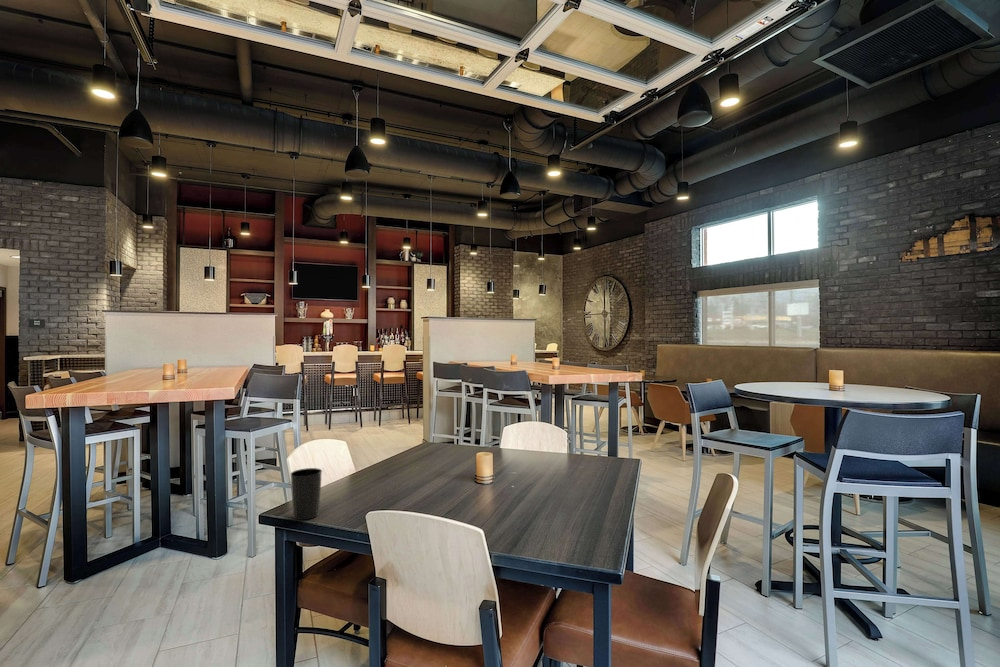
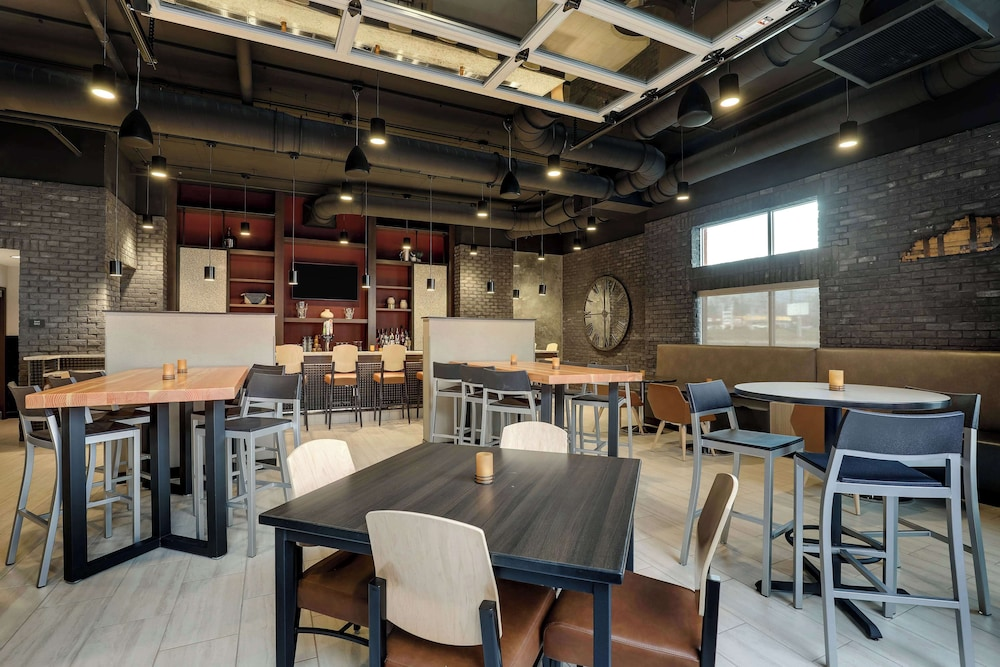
- cup (306, 493)
